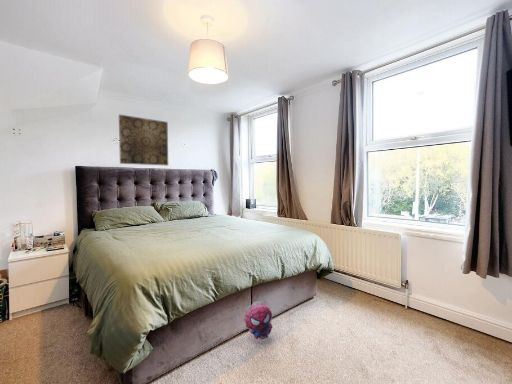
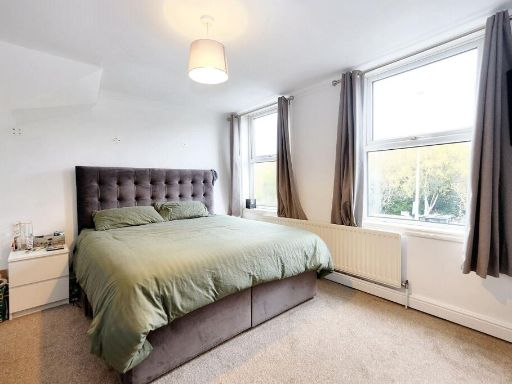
- wall art (144, 141)
- plush toy (258, 320)
